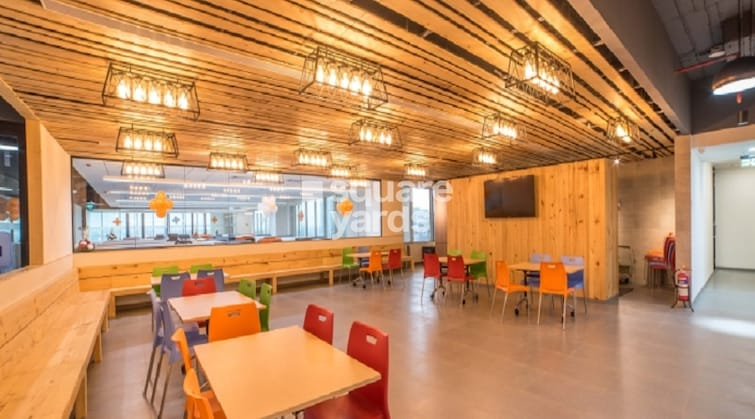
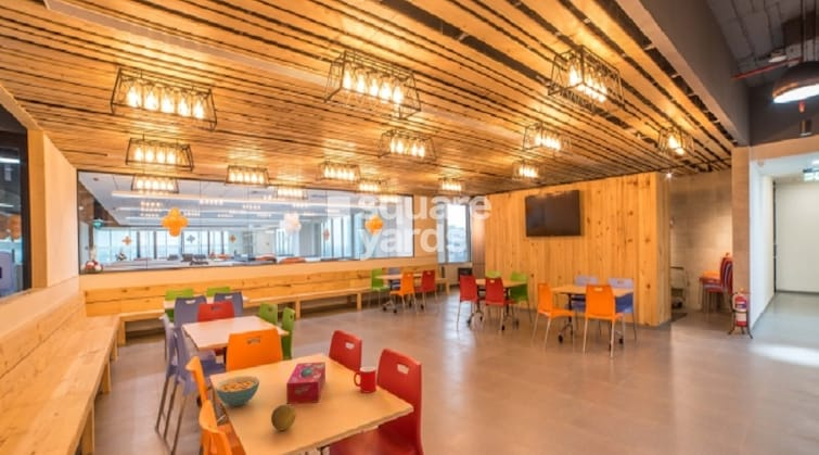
+ cereal bowl (238, 393)
+ cup (364, 379)
+ fruit (283, 417)
+ tissue box (307, 381)
